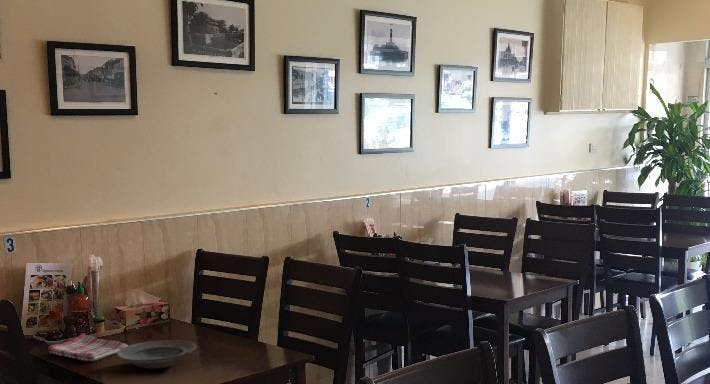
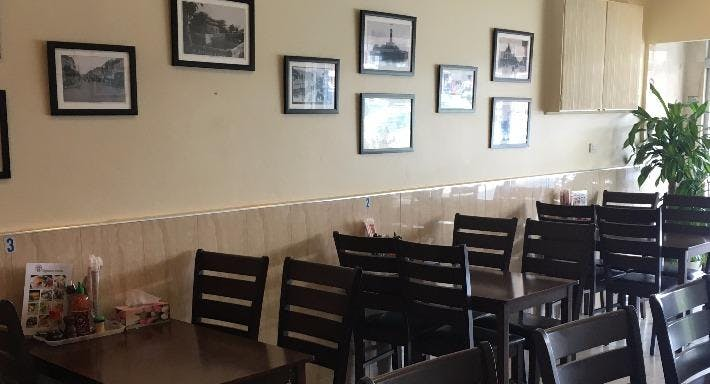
- plate (157, 355)
- dish towel (88, 347)
